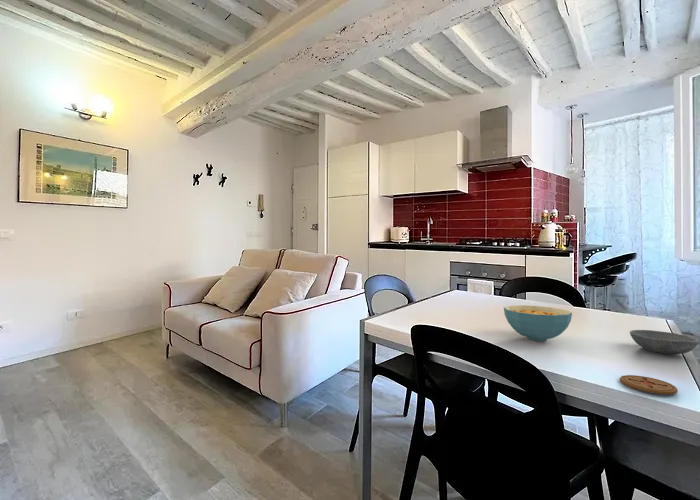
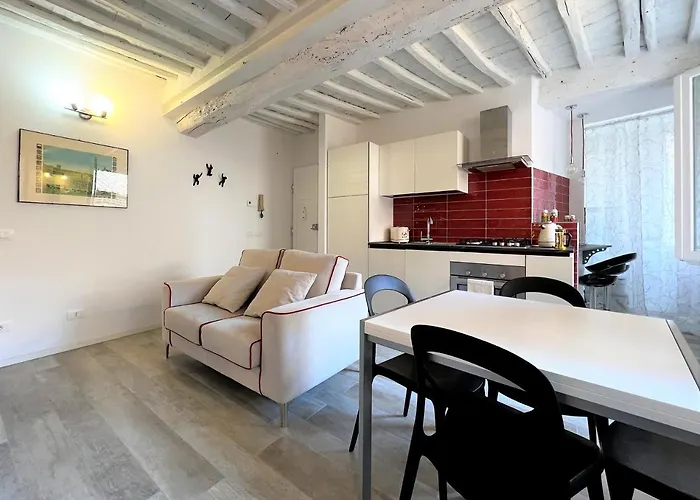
- coaster (647, 384)
- bowl (662, 342)
- cereal bowl (536, 324)
